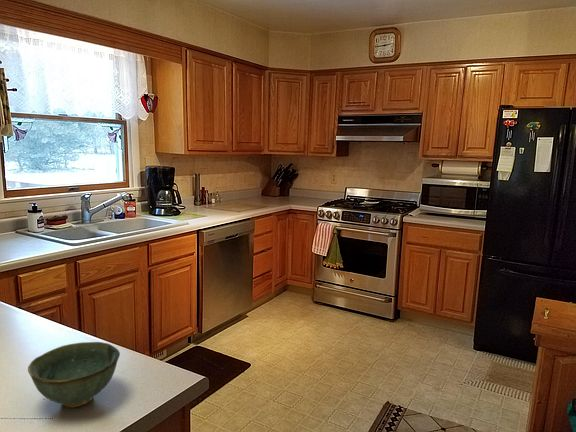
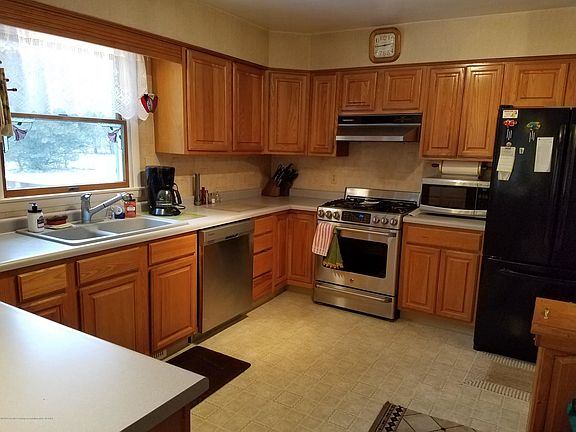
- bowl (76, 379)
